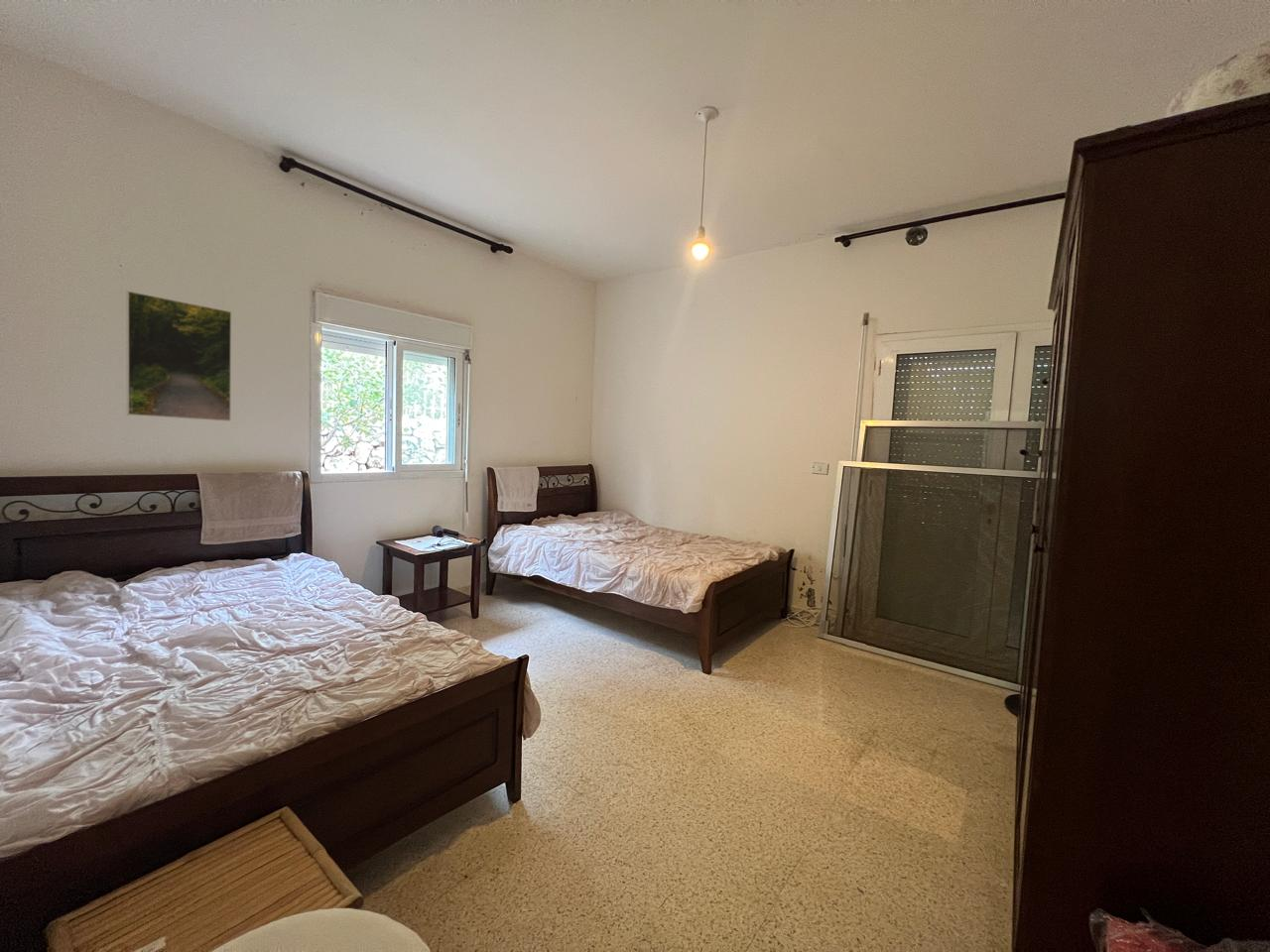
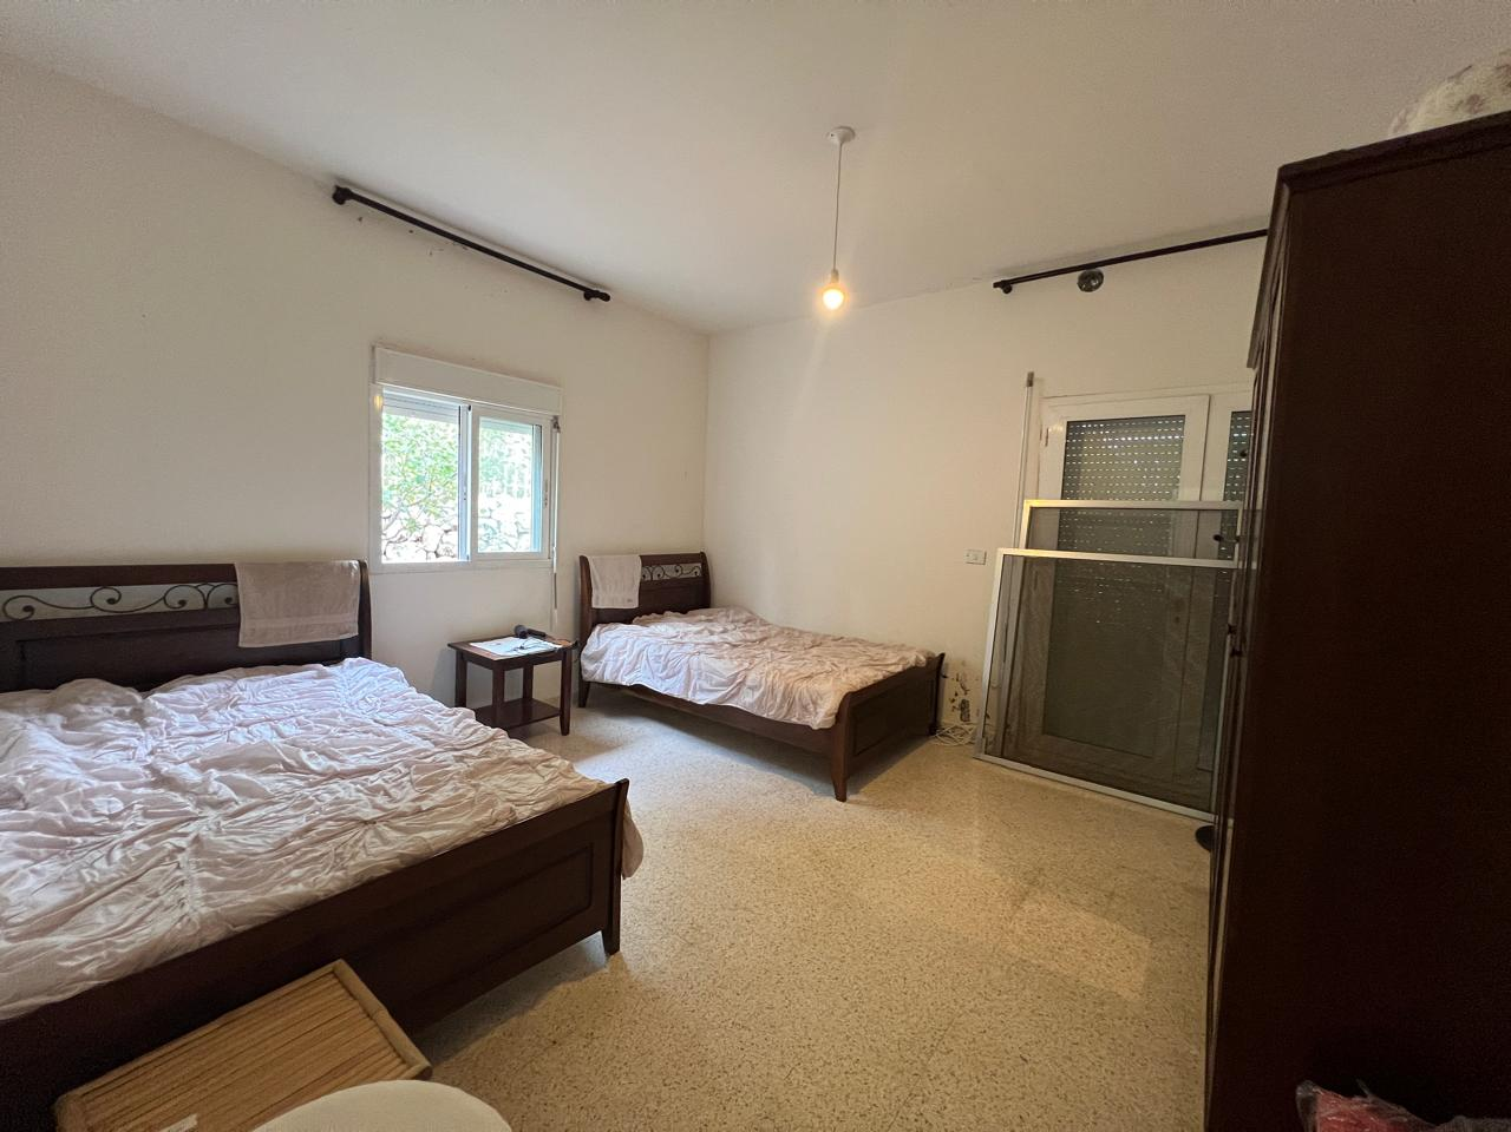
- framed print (182, 360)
